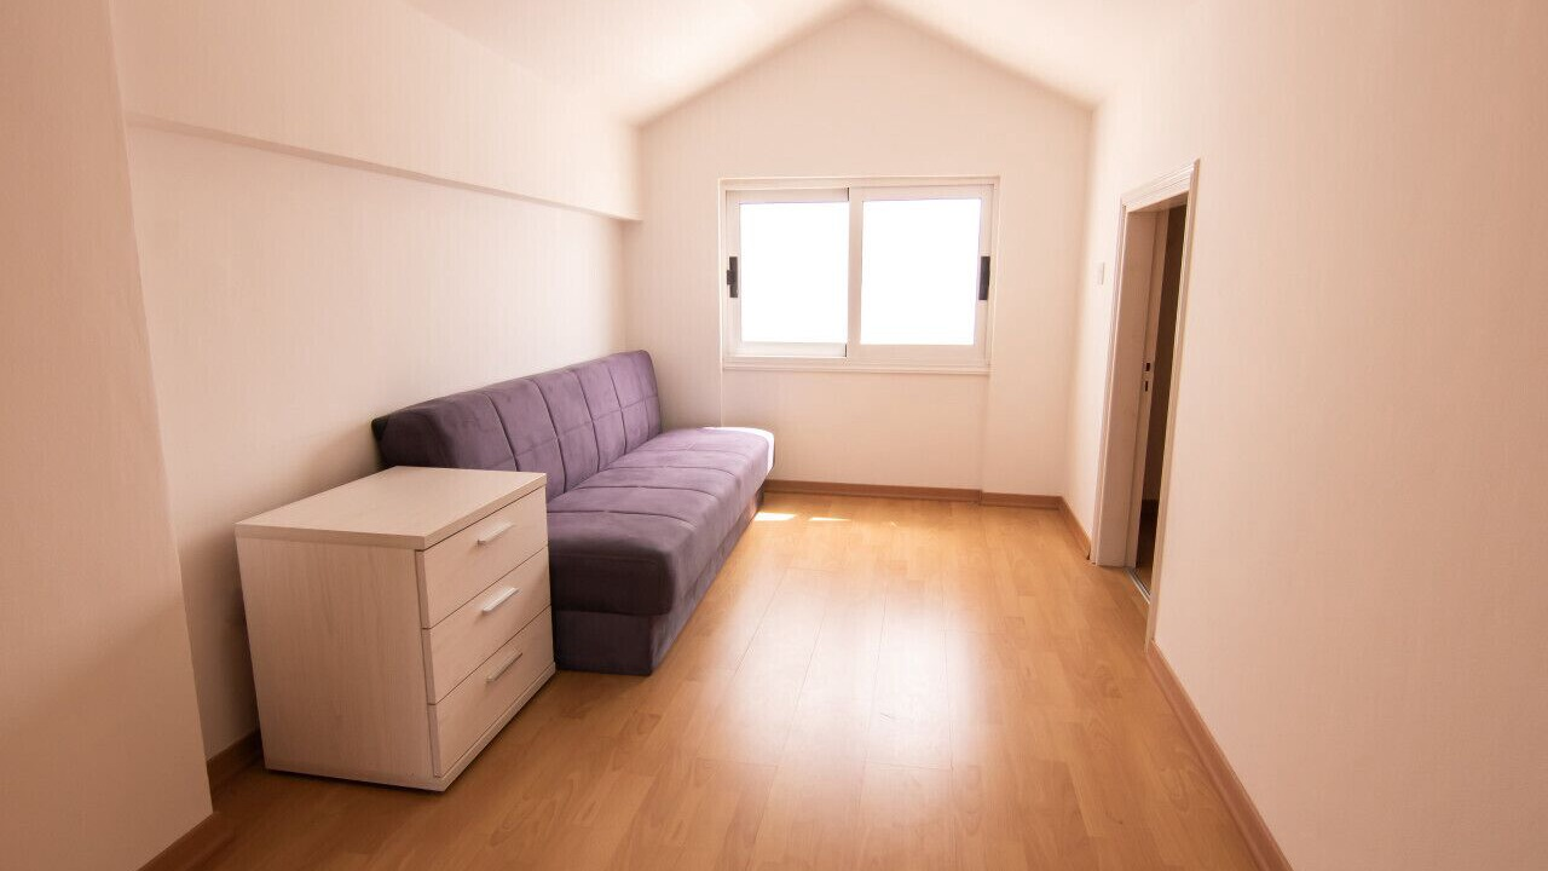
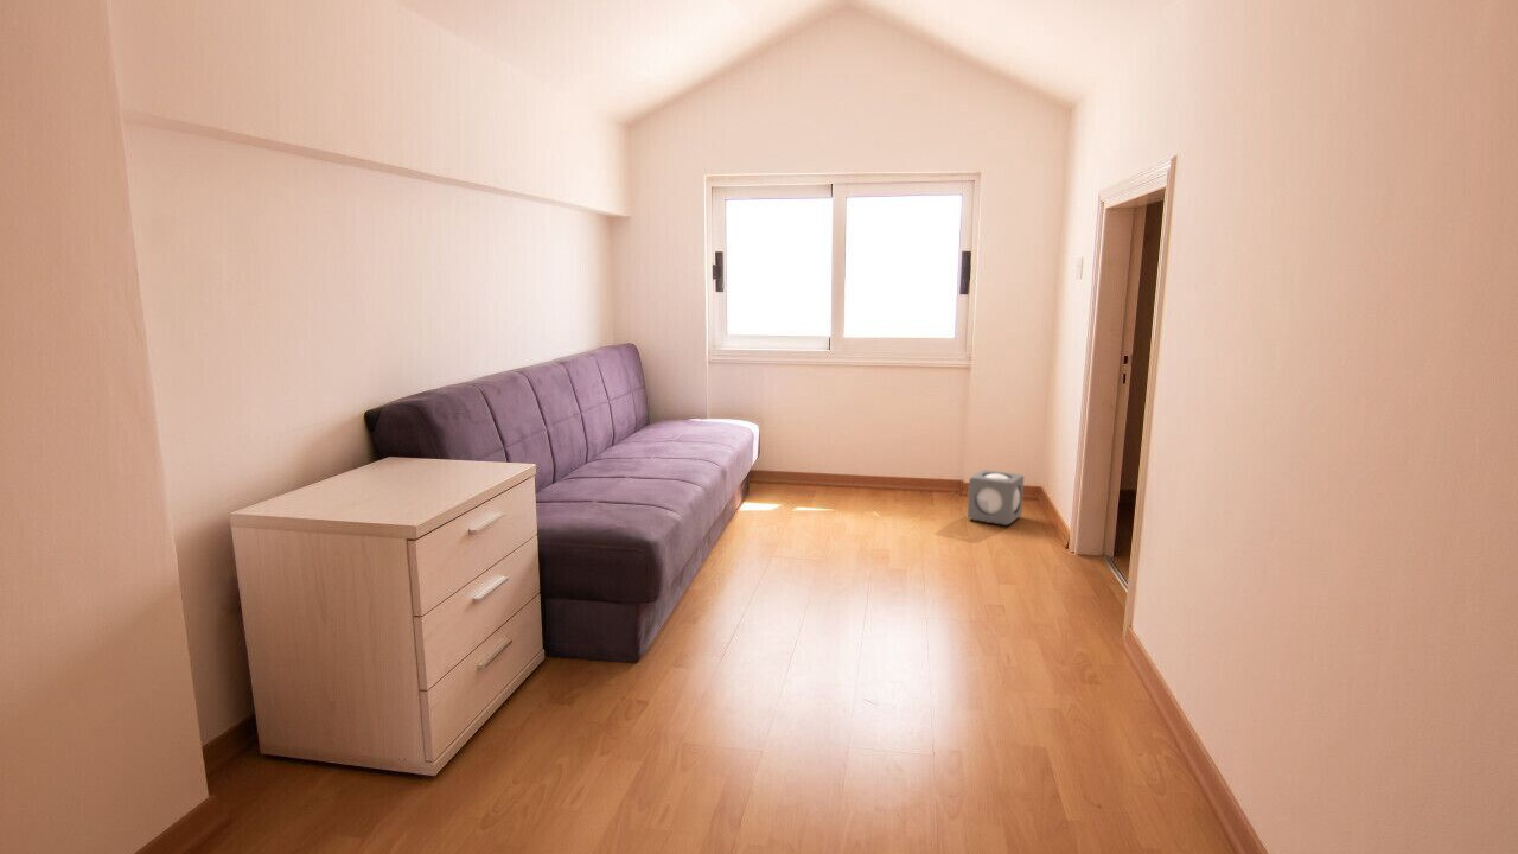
+ speaker (995, 496)
